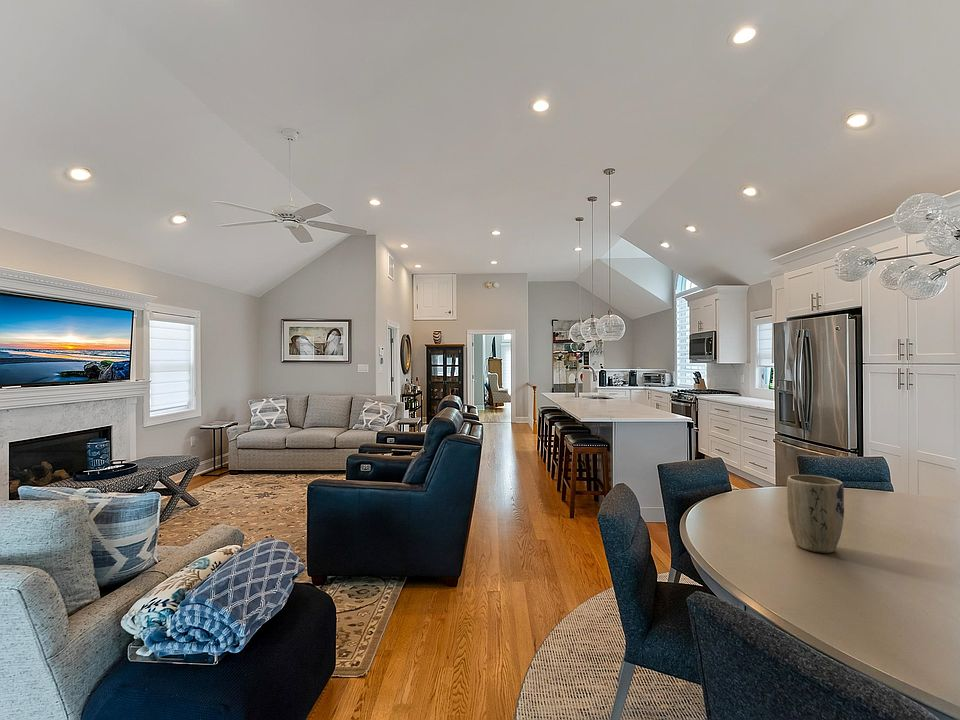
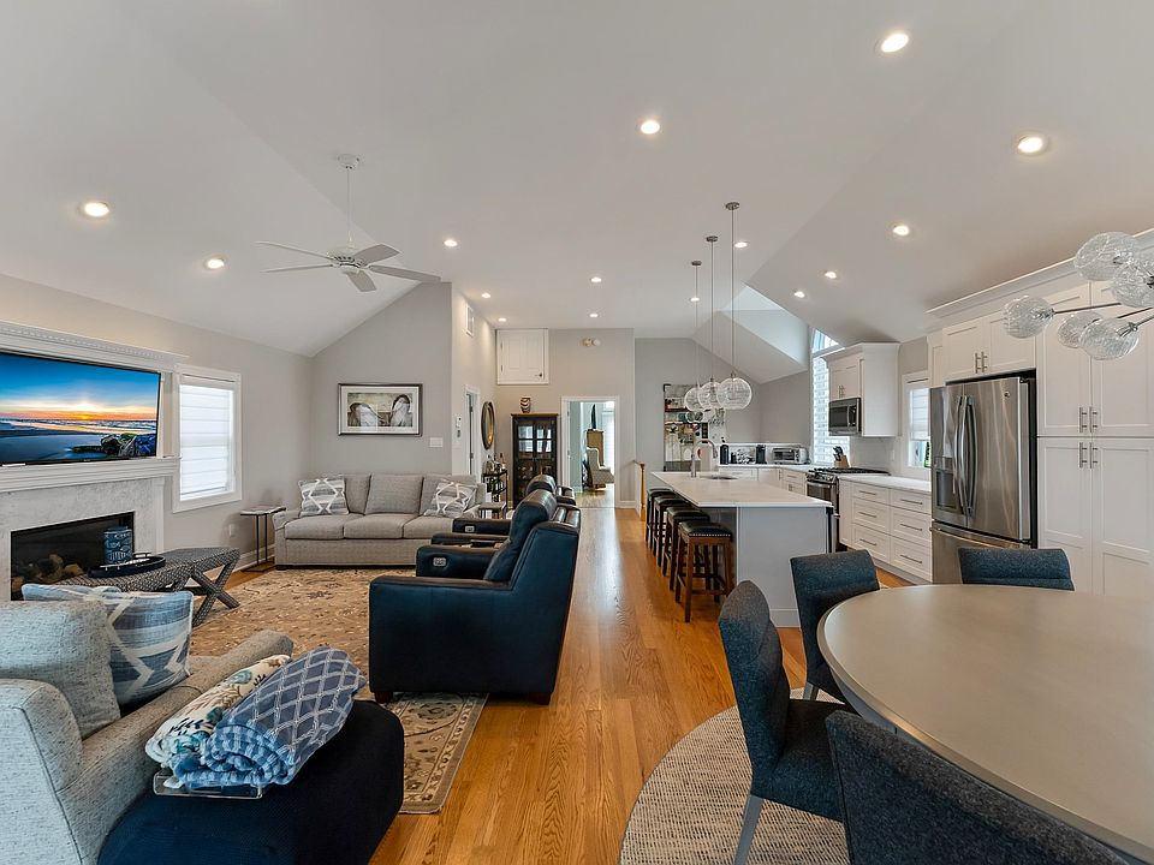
- plant pot (815, 513)
